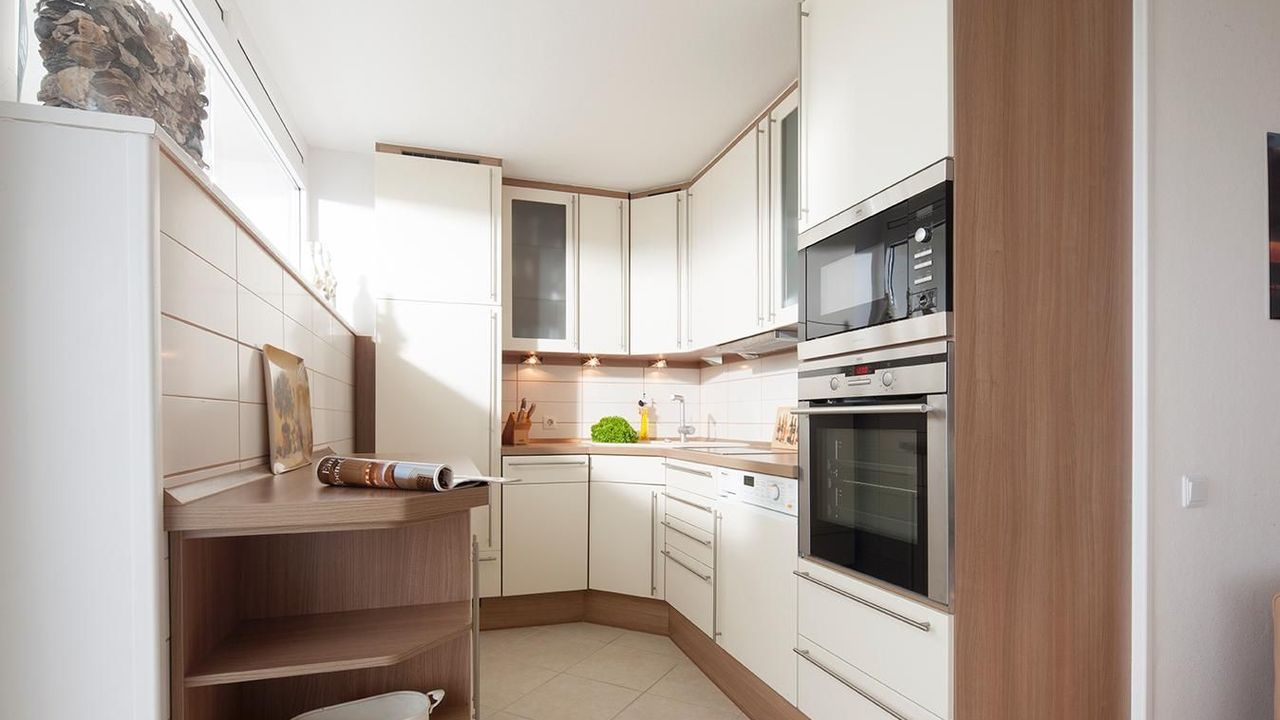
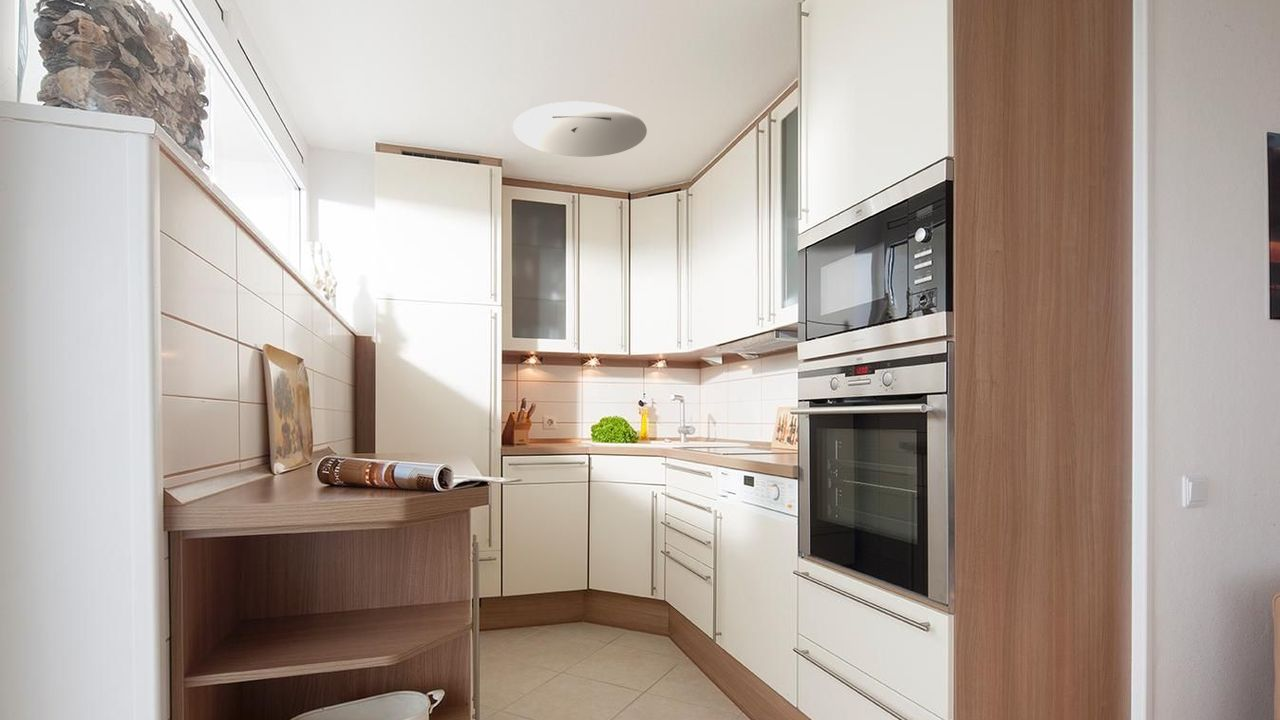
+ ceiling light (580, 131)
